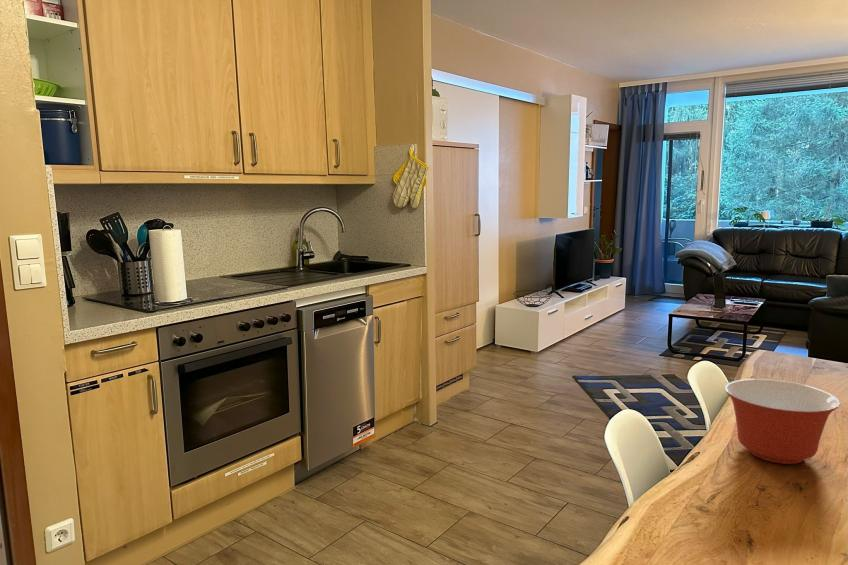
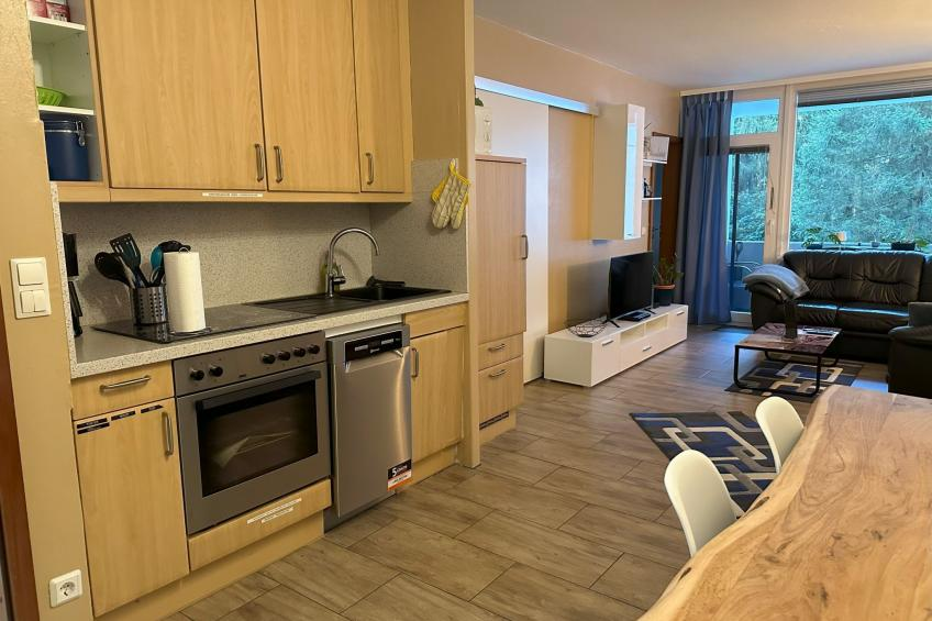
- mixing bowl (777, 423)
